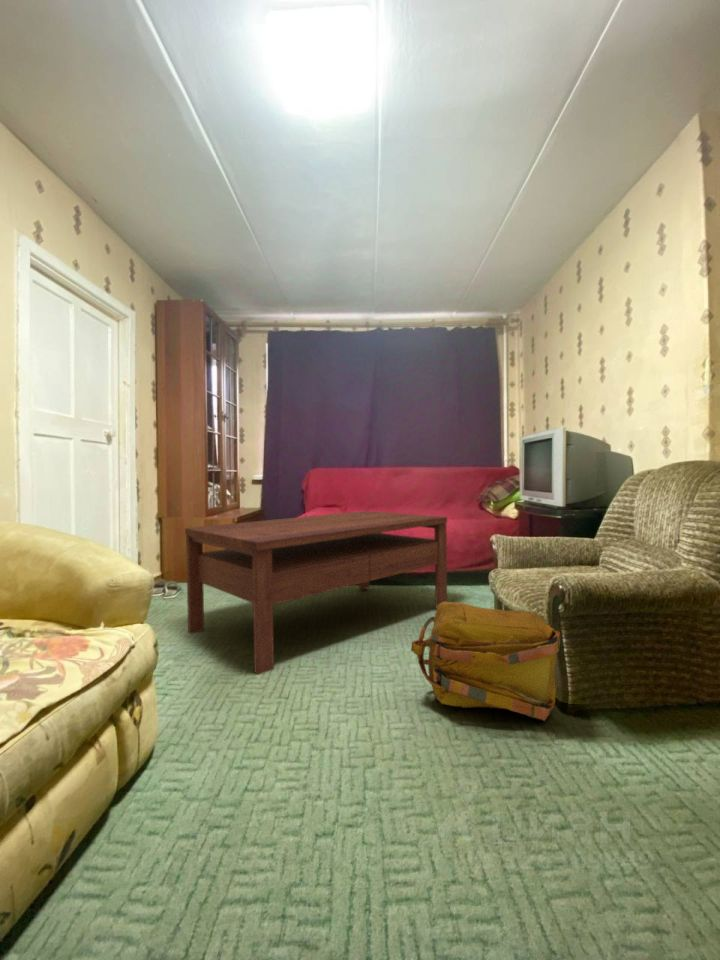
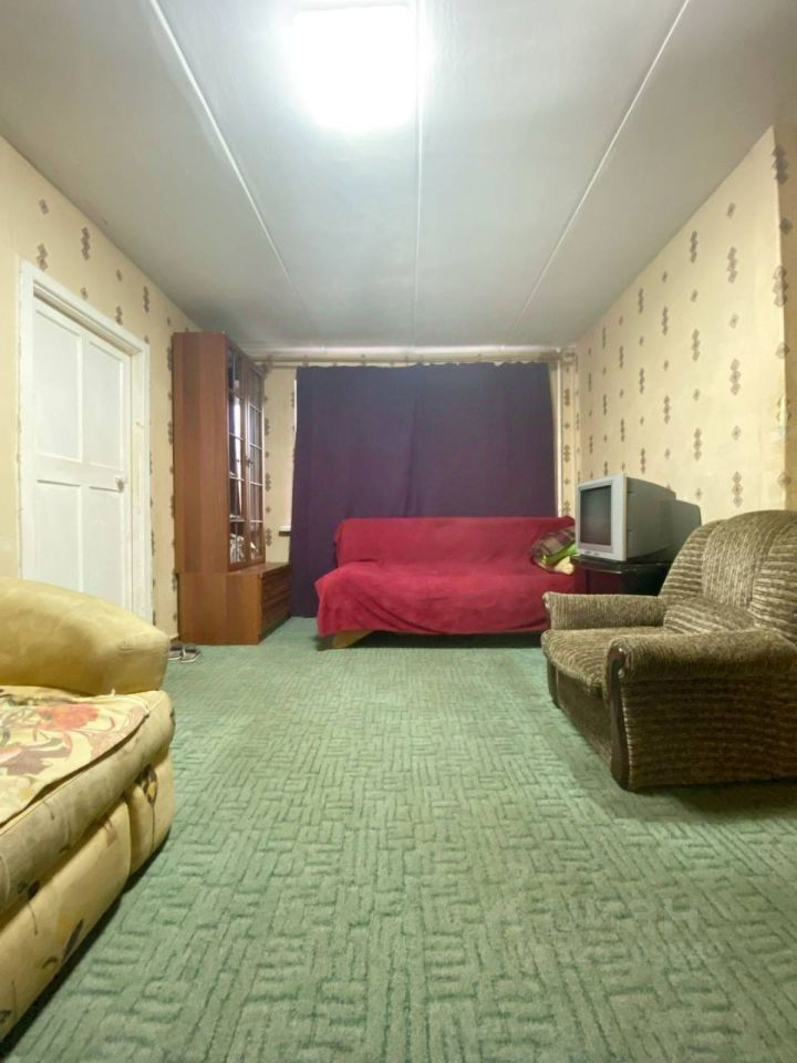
- coffee table (326, 570)
- backpack (482, 656)
